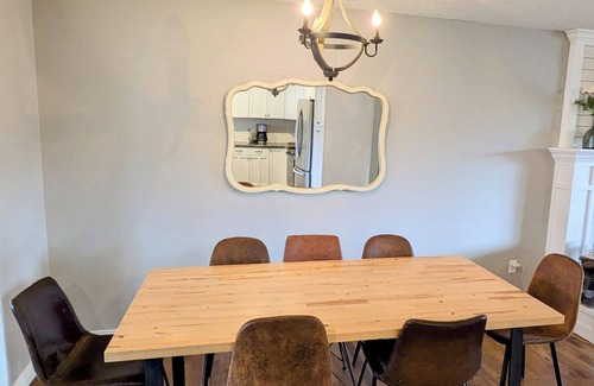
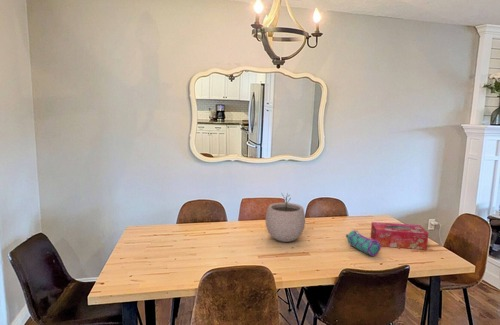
+ plant pot (285, 216)
+ pencil case (363, 242)
+ tissue box (398, 235)
